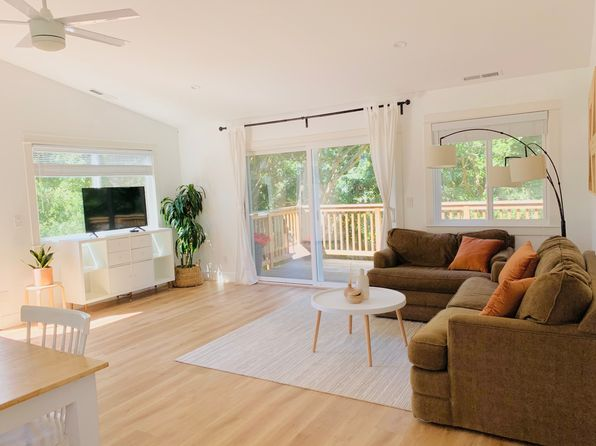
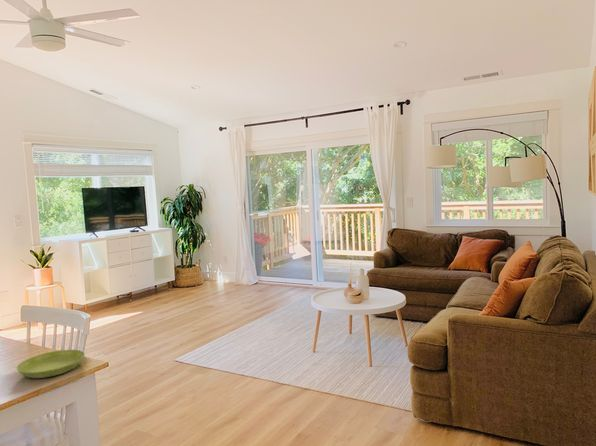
+ saucer (52, 364)
